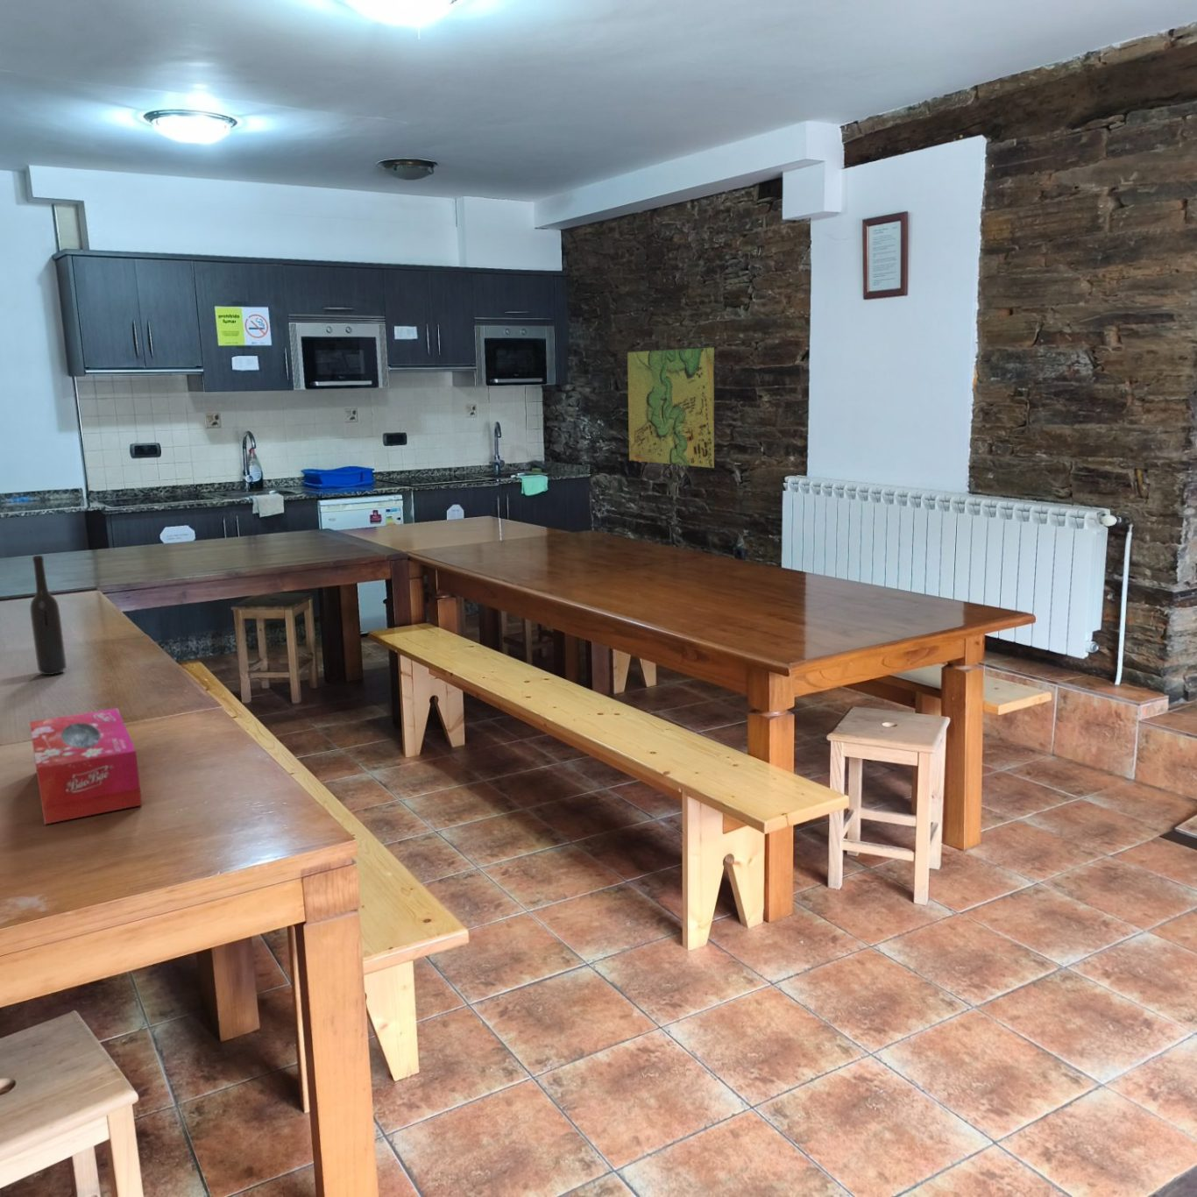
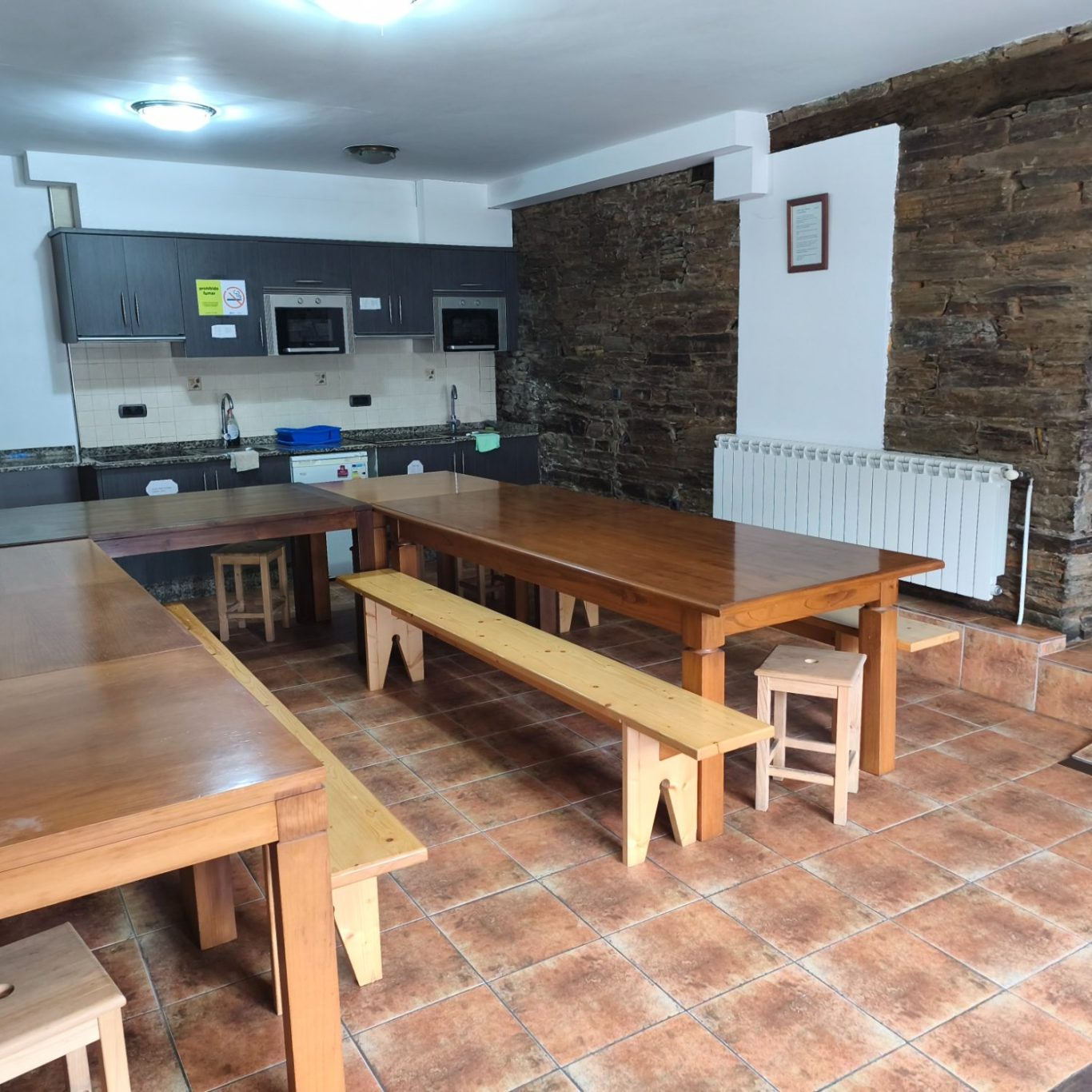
- bottle (45, 614)
- tissue box (83, 762)
- map (668, 408)
